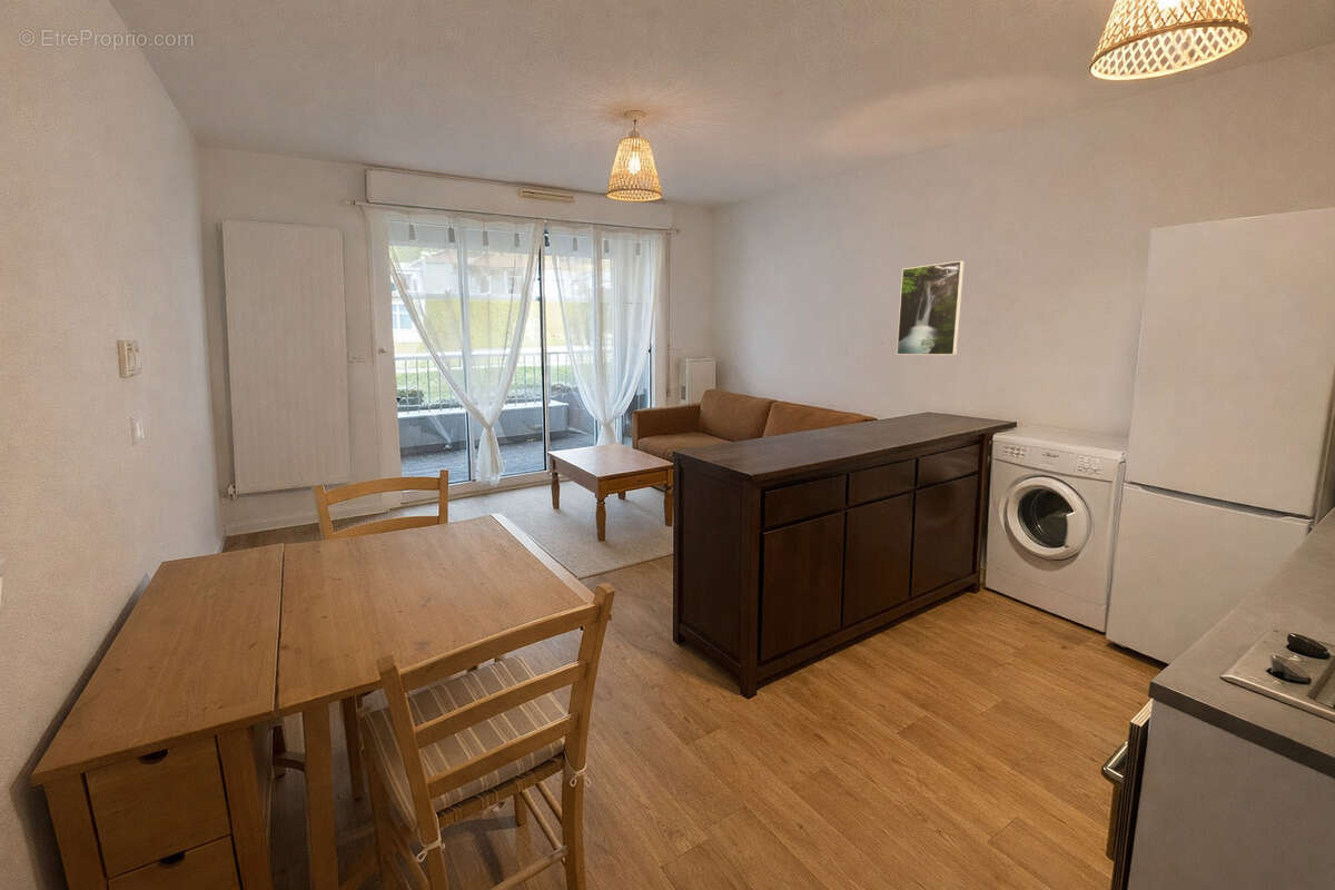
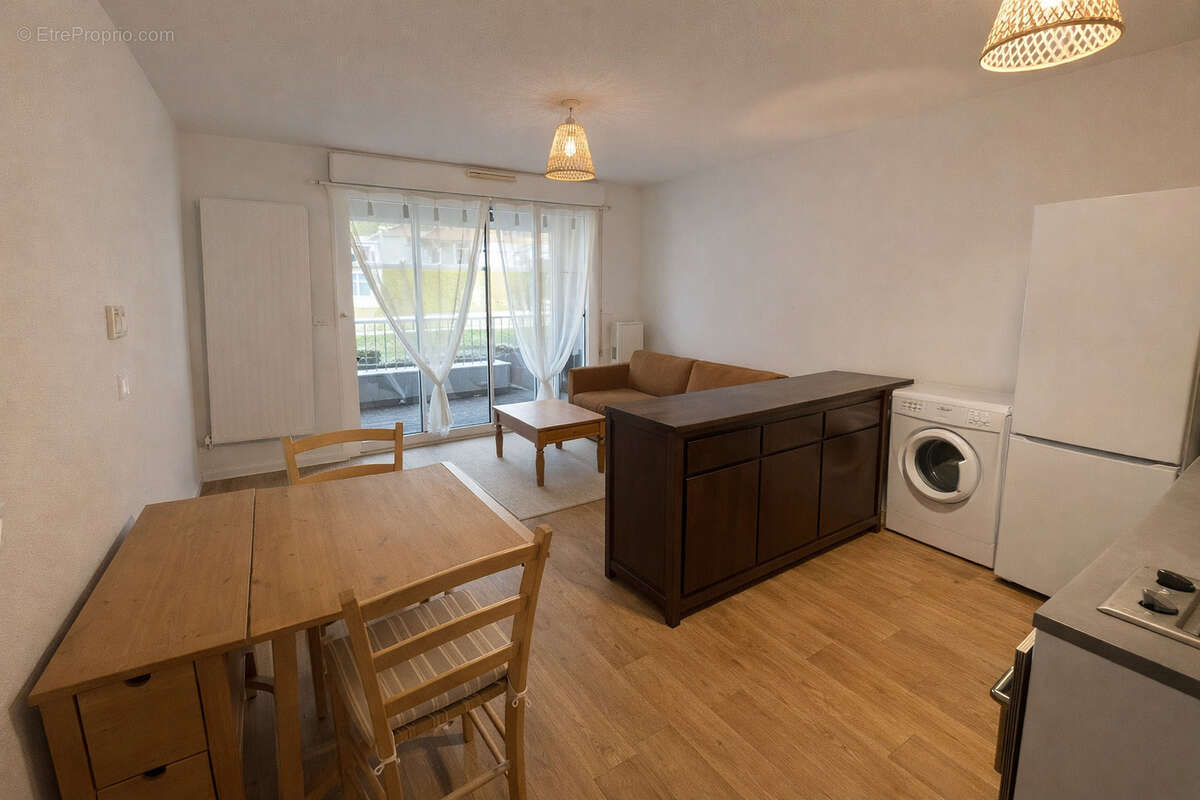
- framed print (928, 310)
